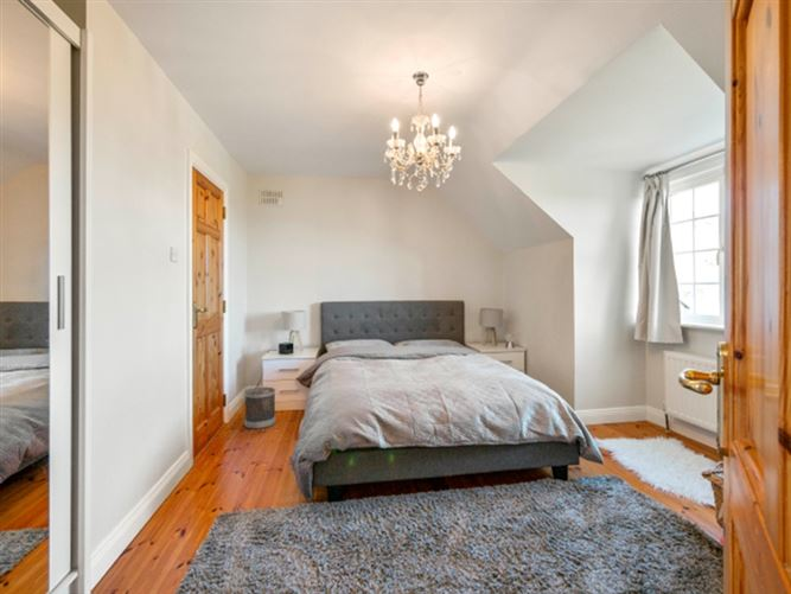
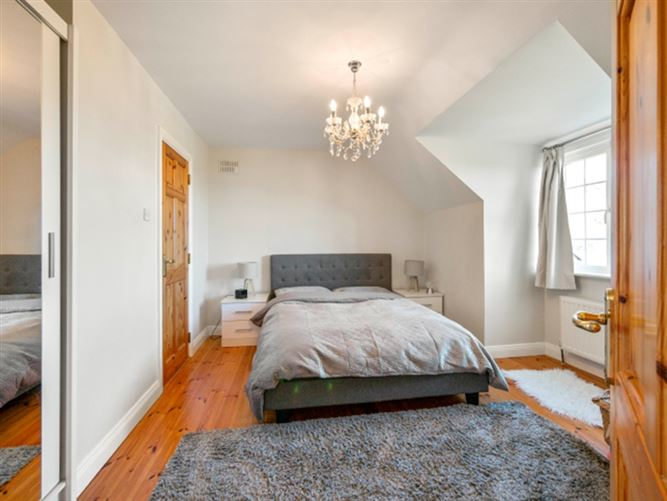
- wastebasket (260, 407)
